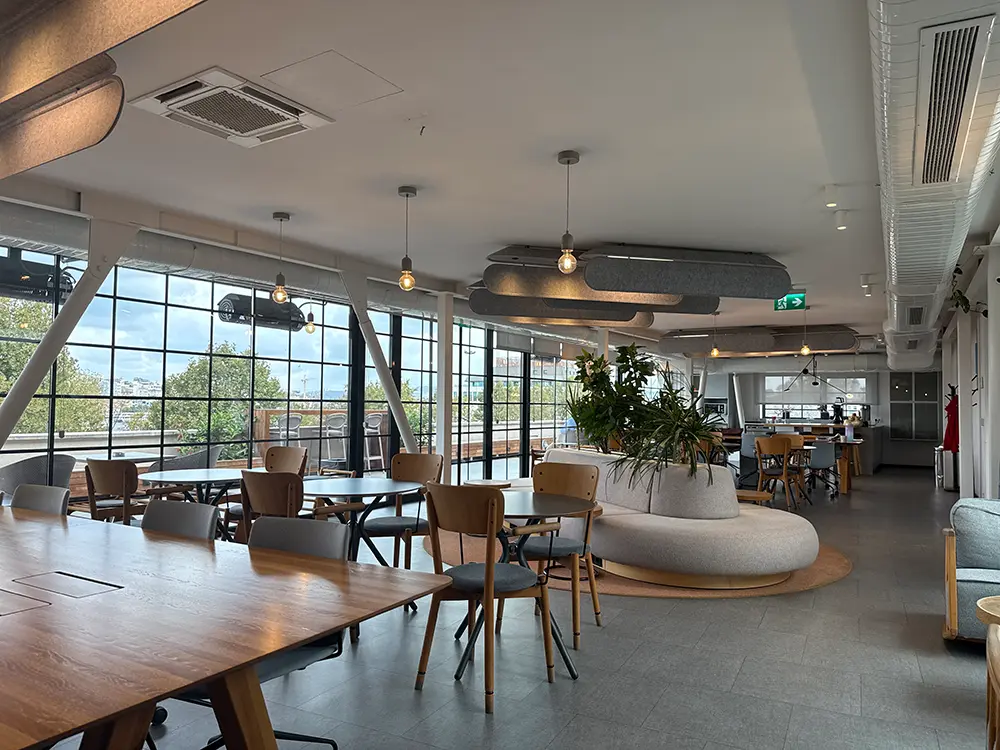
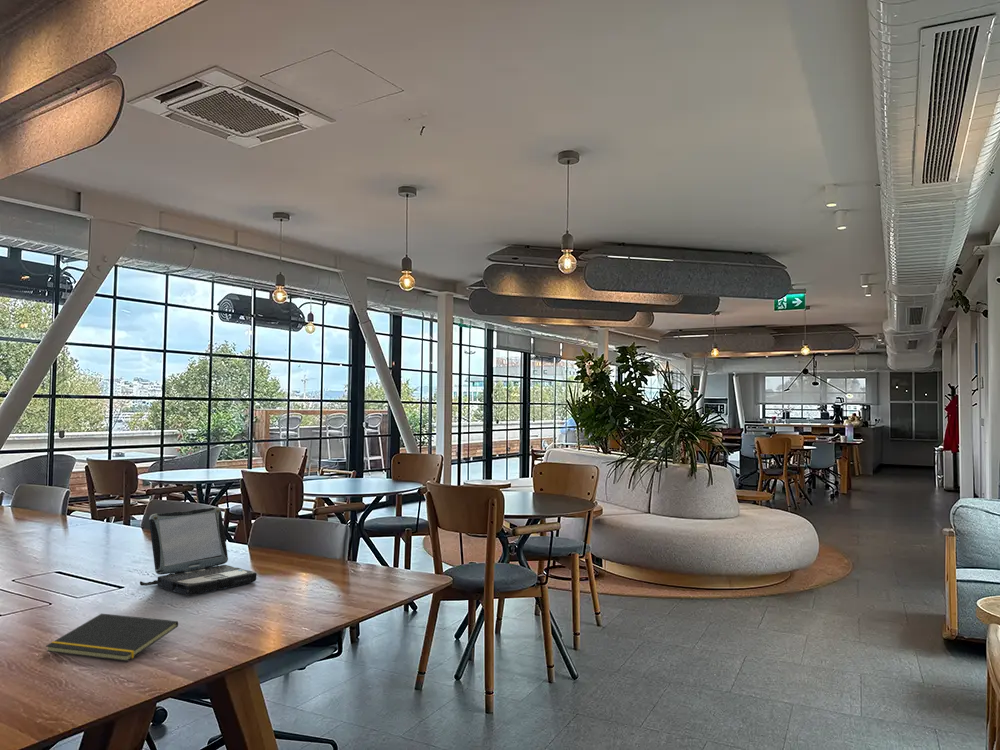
+ laptop (201, 548)
+ notepad (113, 635)
